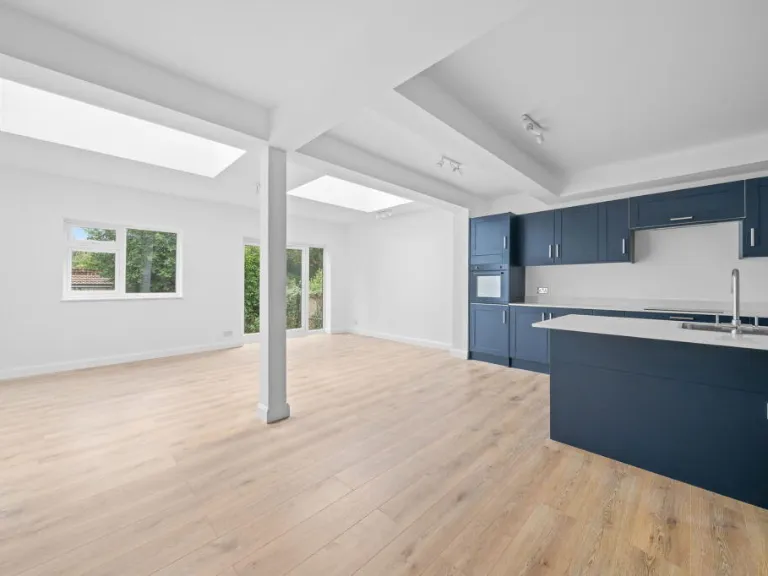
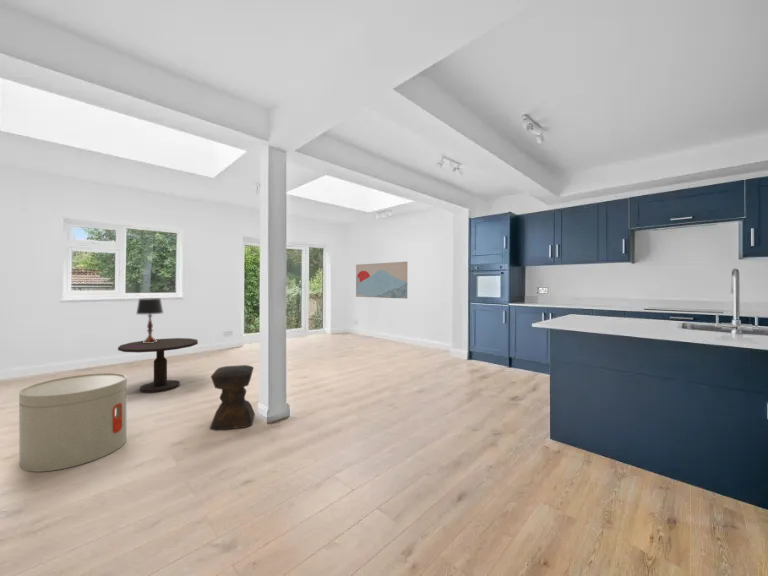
+ stool (233, 395)
+ table lamp (150, 320)
+ side table (77, 416)
+ side table (160, 365)
+ wall art (379, 280)
